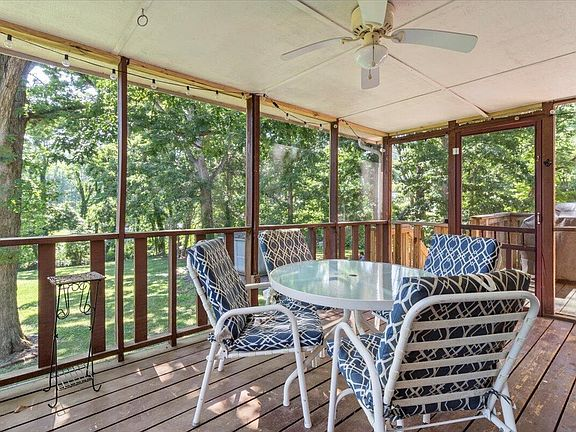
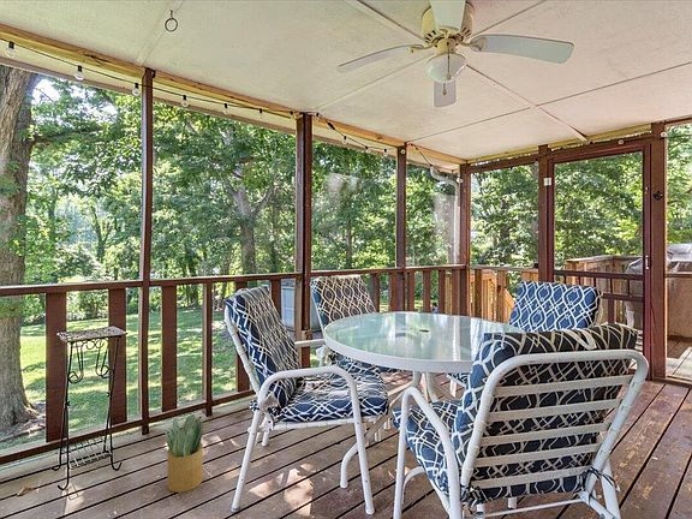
+ potted plant (186, 451)
